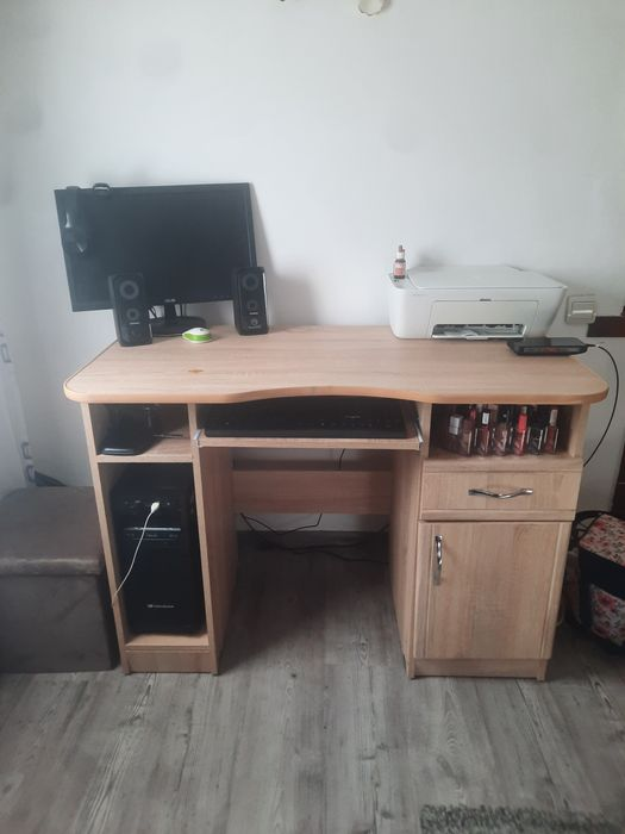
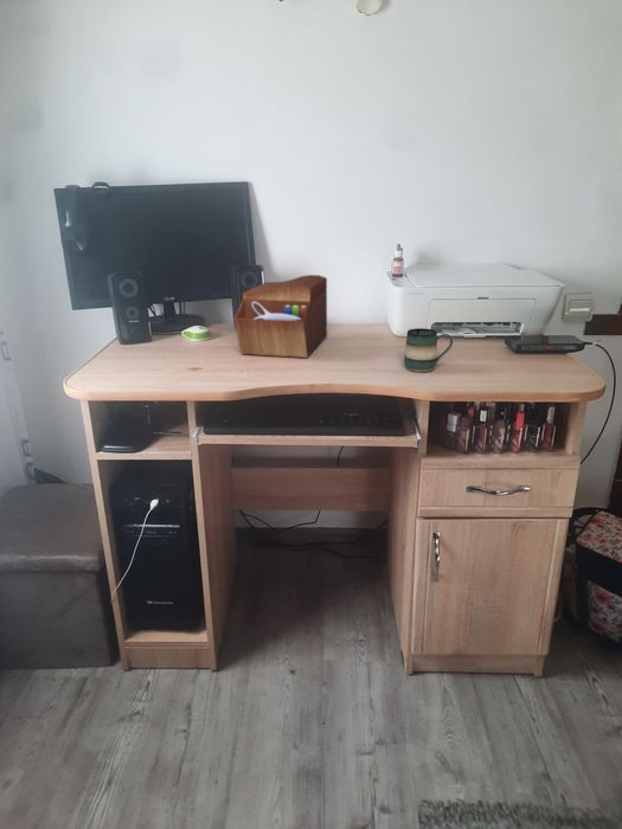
+ mug (428, 349)
+ sewing box (281, 314)
